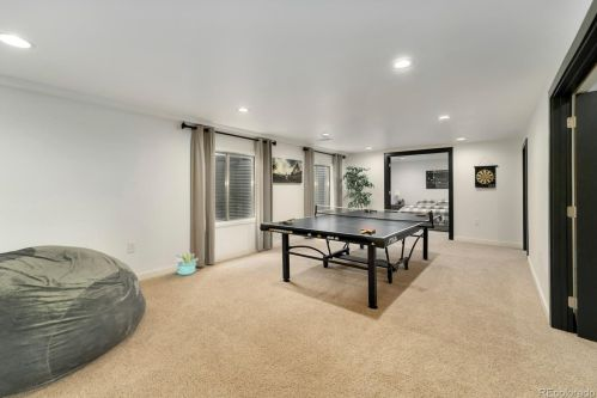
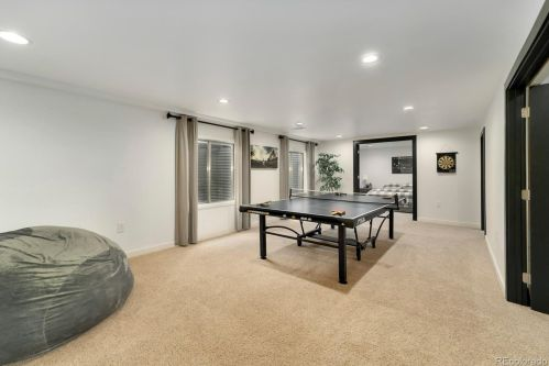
- decorative plant (187, 262)
